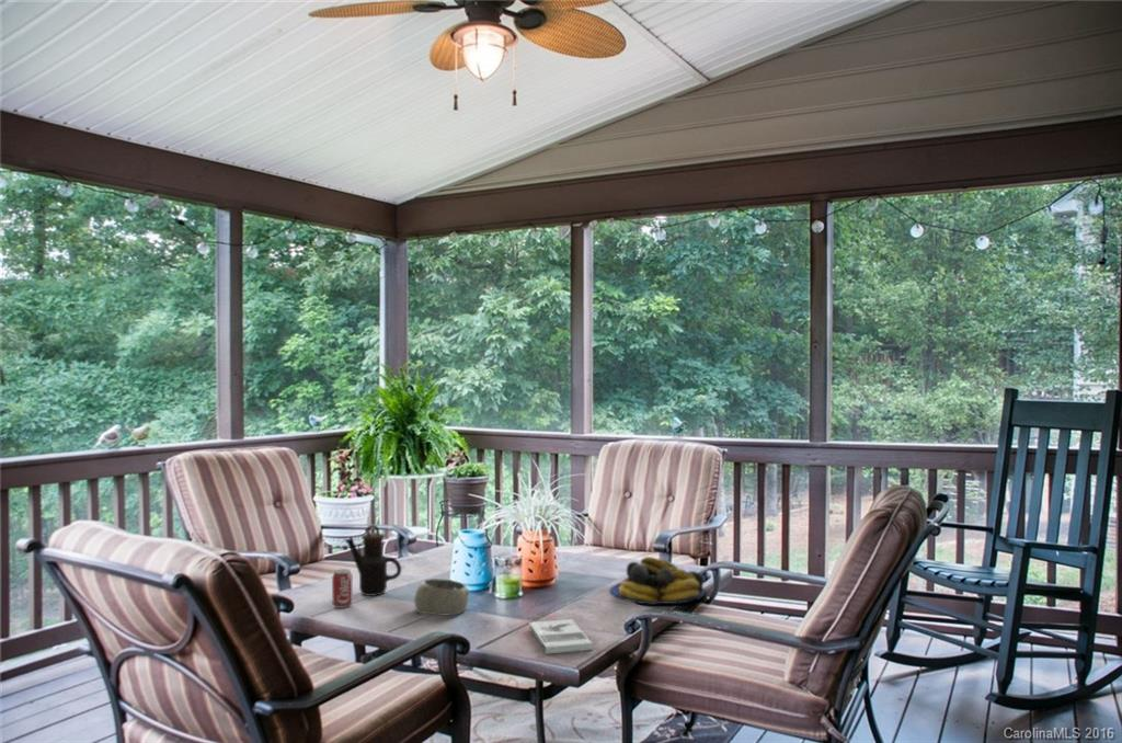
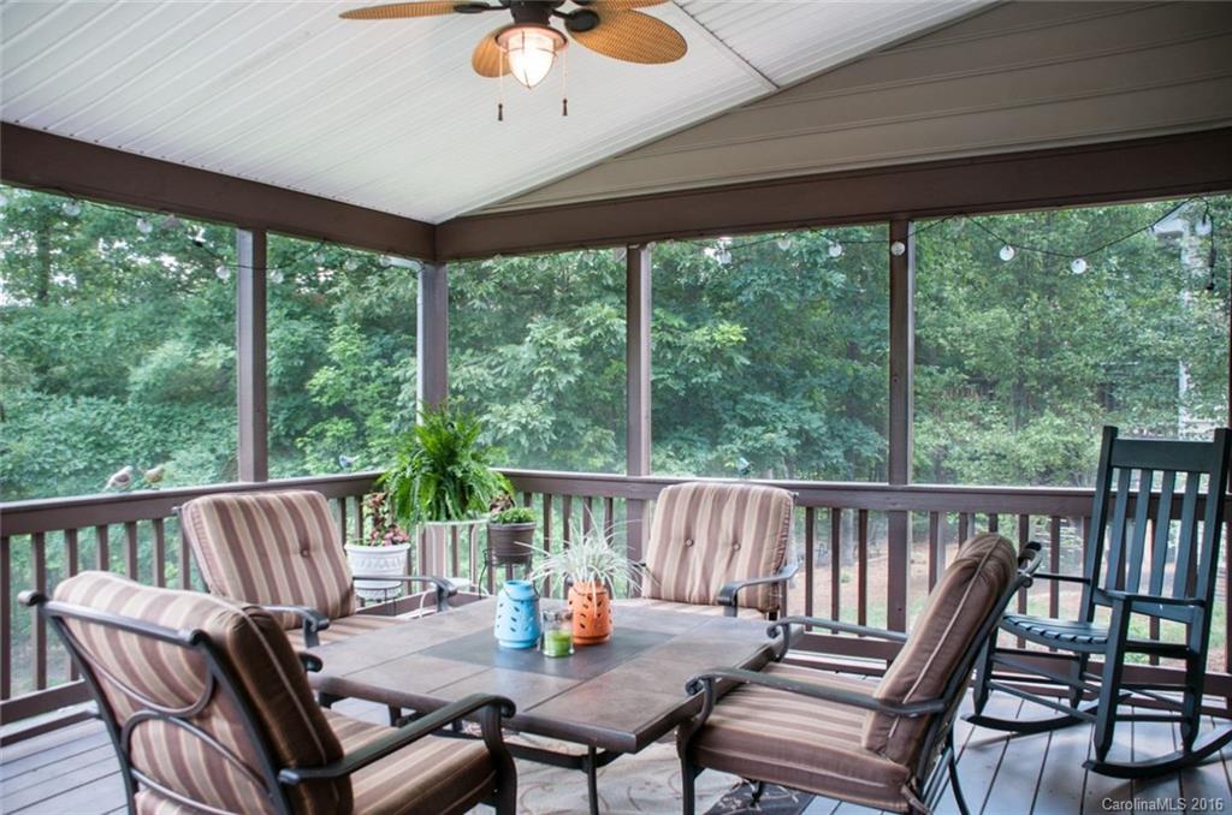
- fruit bowl (656, 575)
- beverage can (342, 587)
- book (559, 635)
- bowl (442, 595)
- teapot (373, 558)
